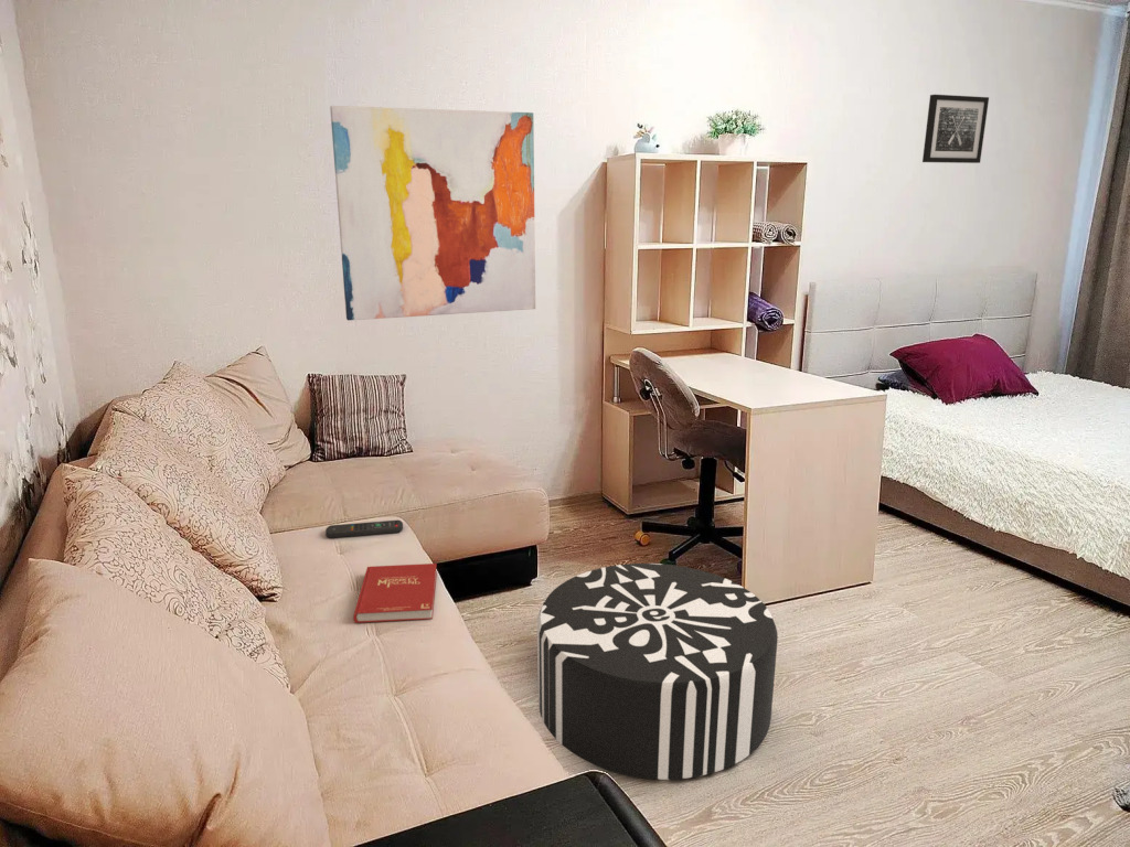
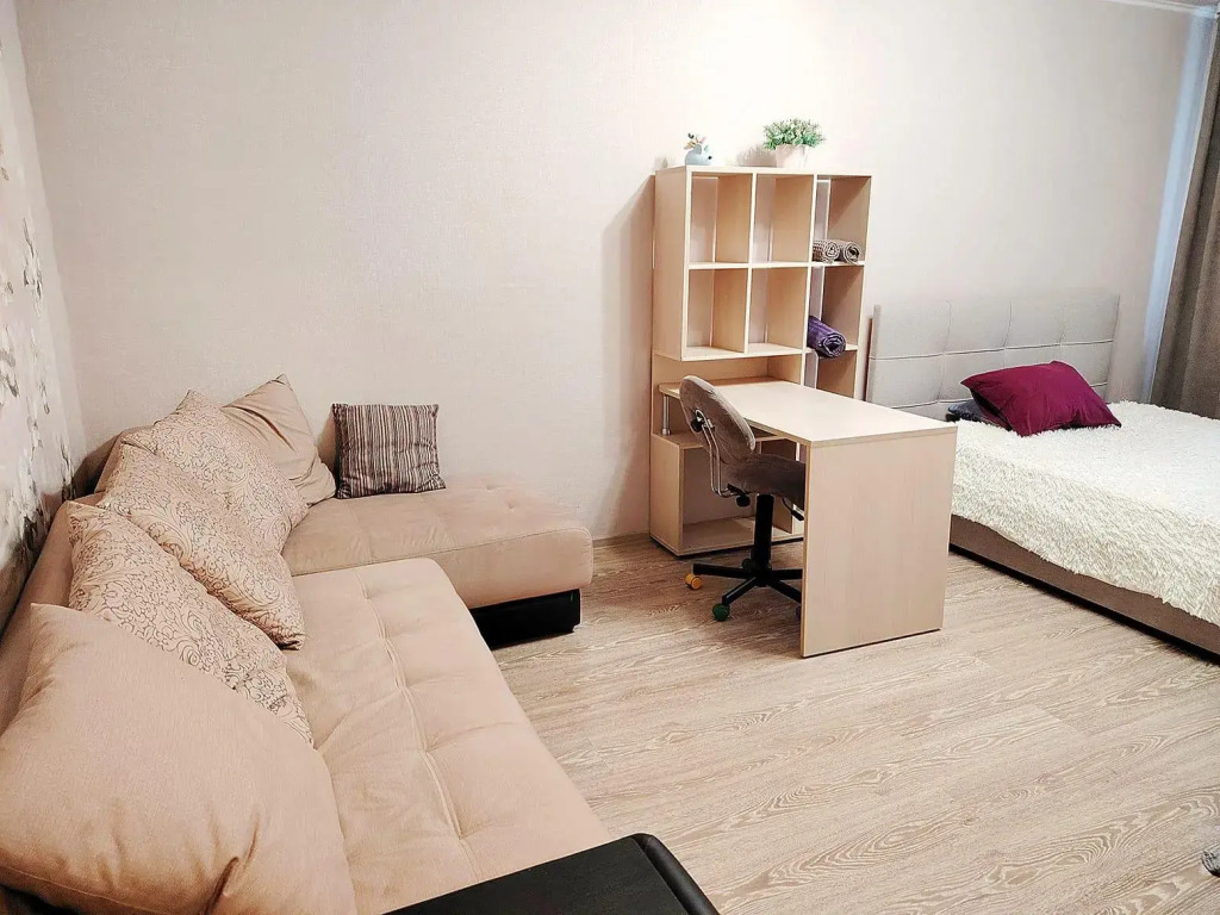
- book (397, 591)
- wall art (956, 129)
- wall art (440, 215)
- pouf (653, 660)
- remote control (364, 528)
